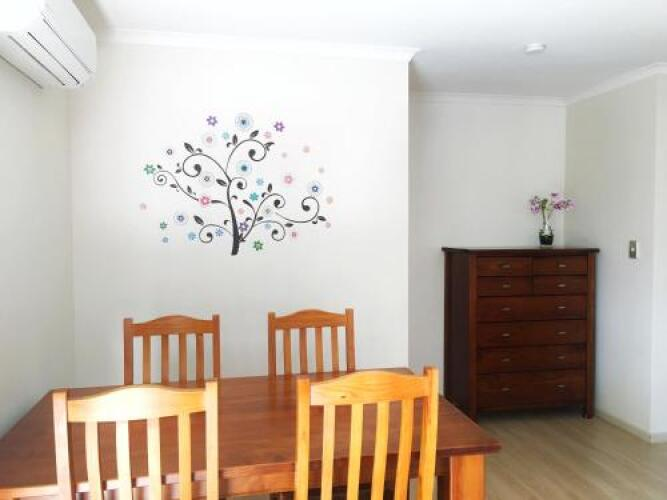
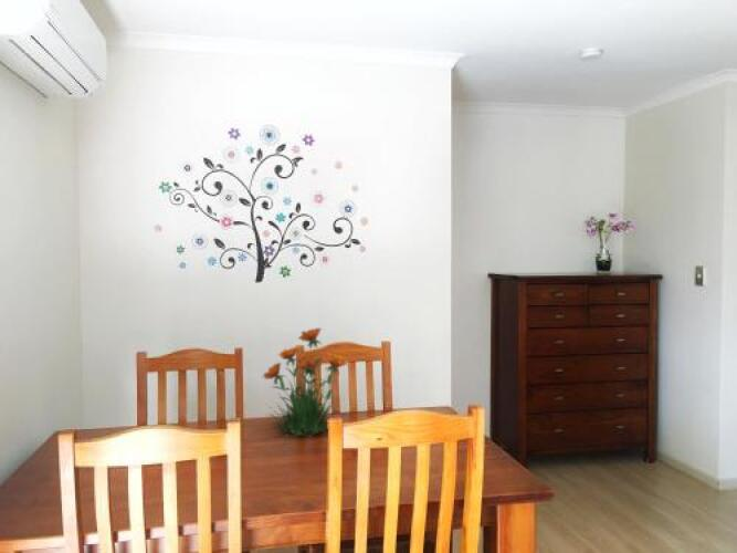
+ flower plant (304, 379)
